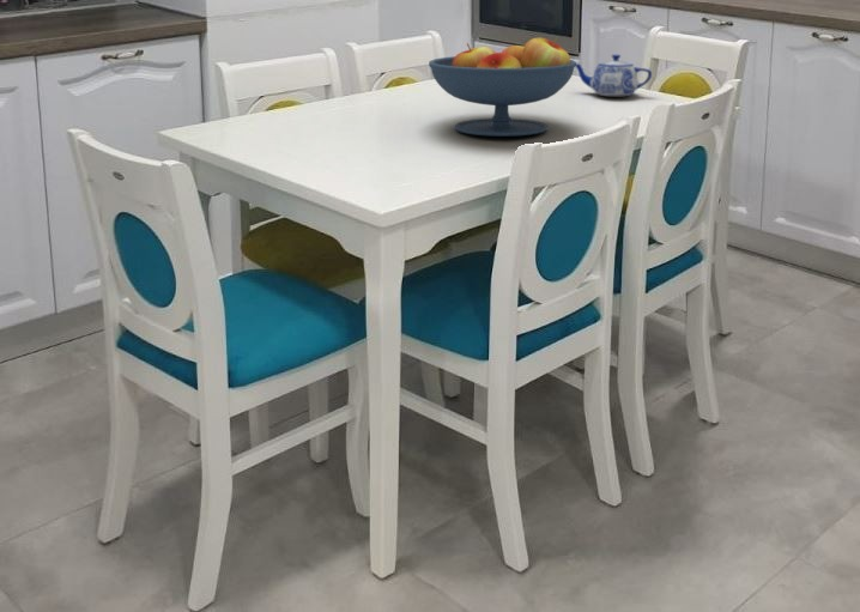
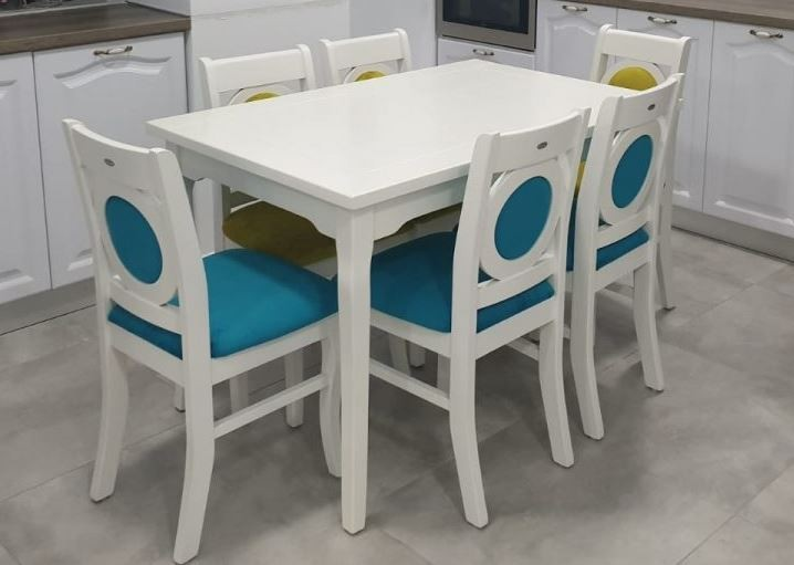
- fruit bowl (502, 83)
- teapot (611, 74)
